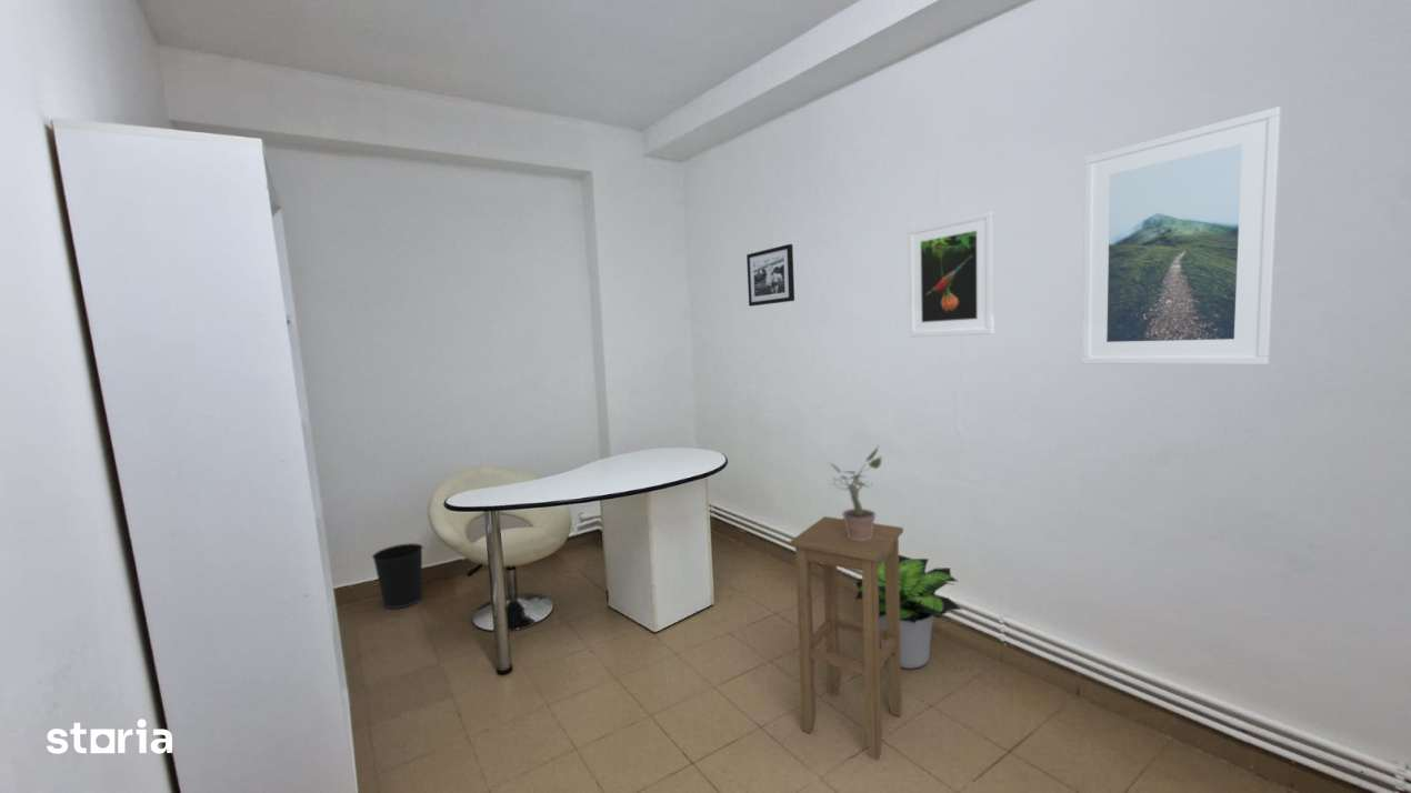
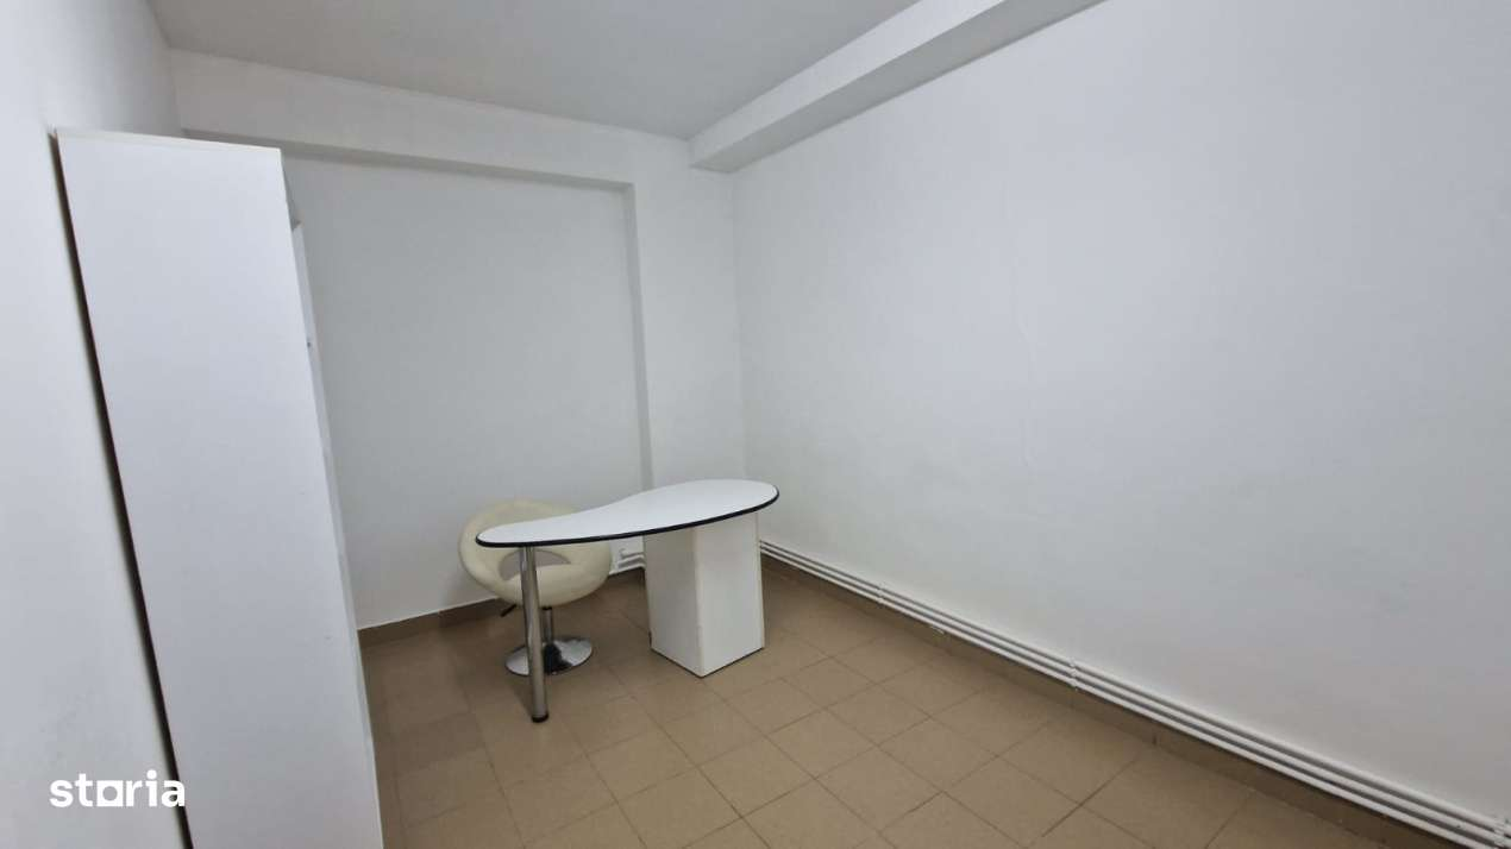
- potted plant (853, 491)
- picture frame (769, 277)
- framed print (1169, 251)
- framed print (948, 279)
- stool (850, 629)
- potted plant (911, 615)
- wastebasket (400, 575)
